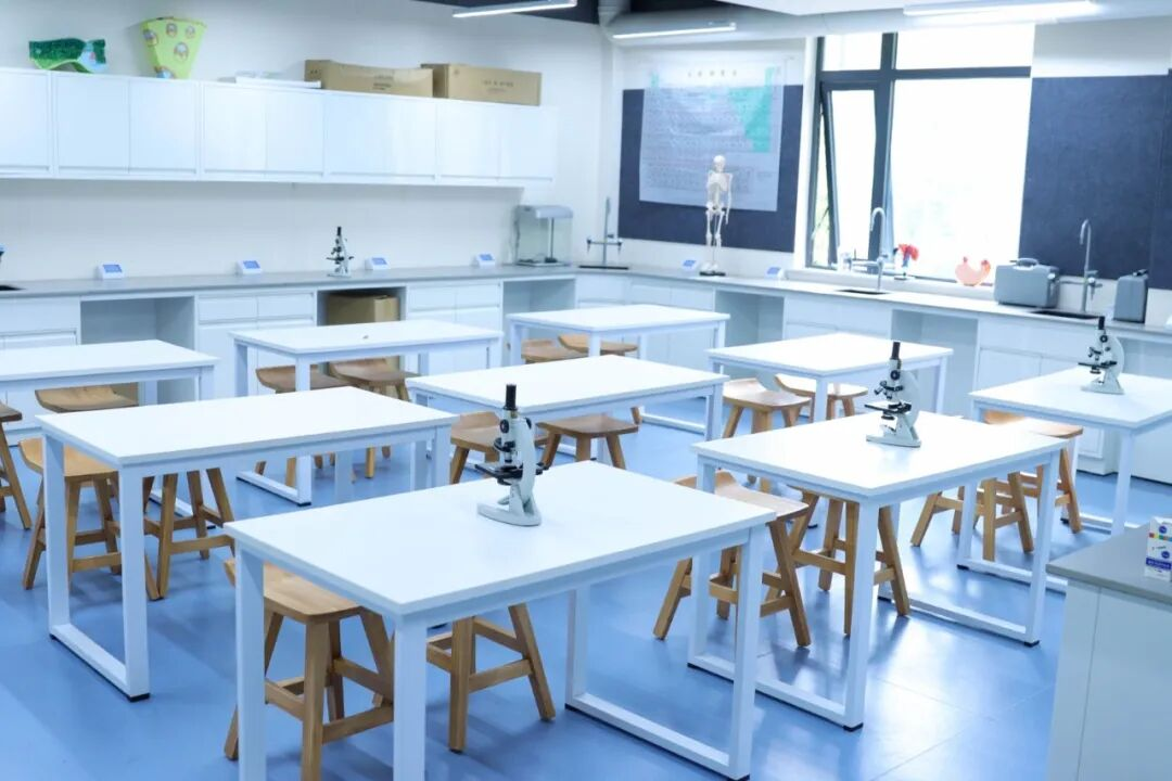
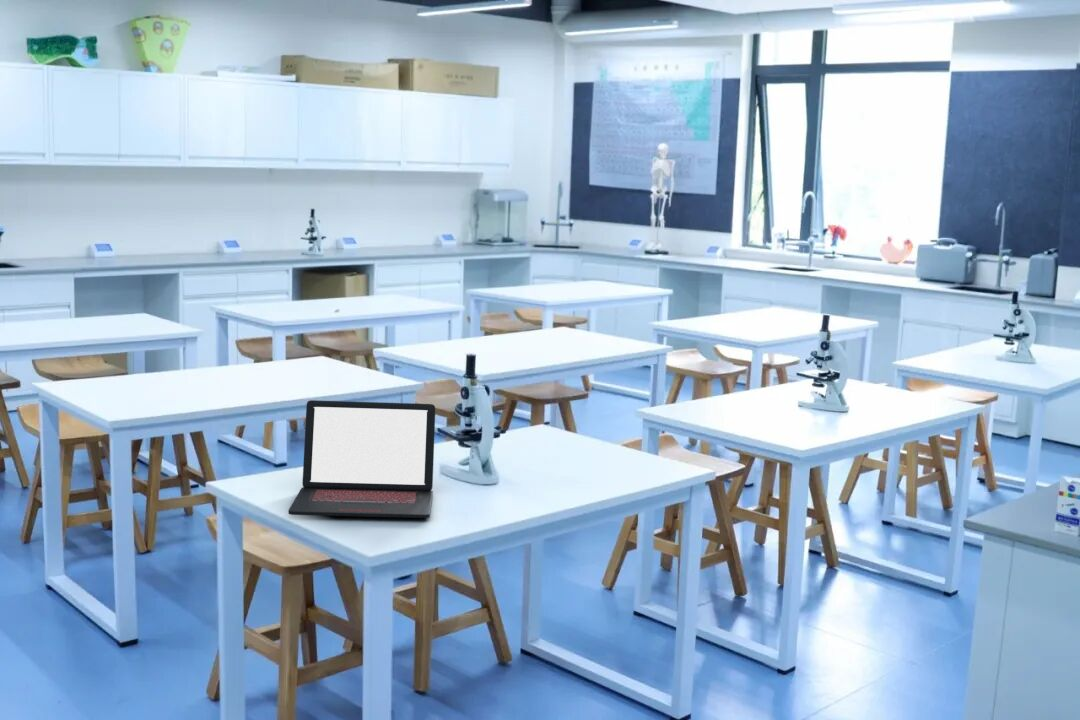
+ laptop (365, 457)
